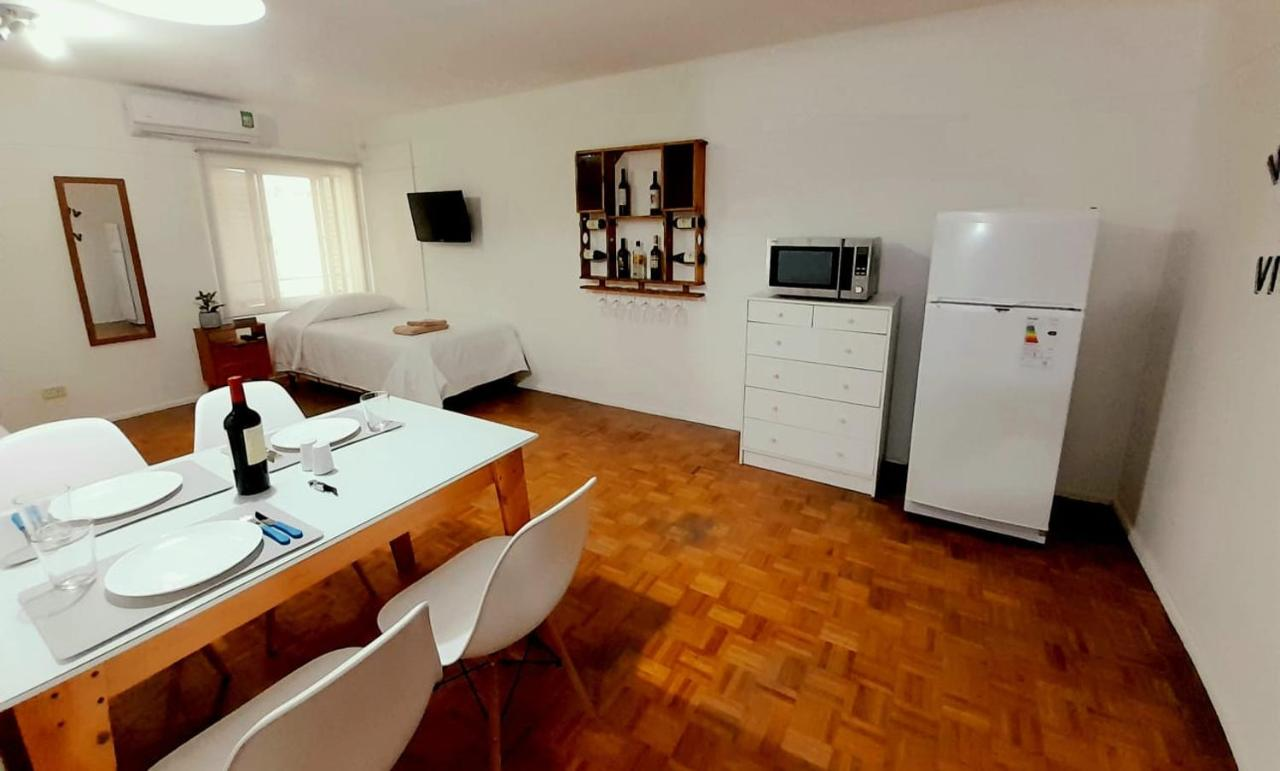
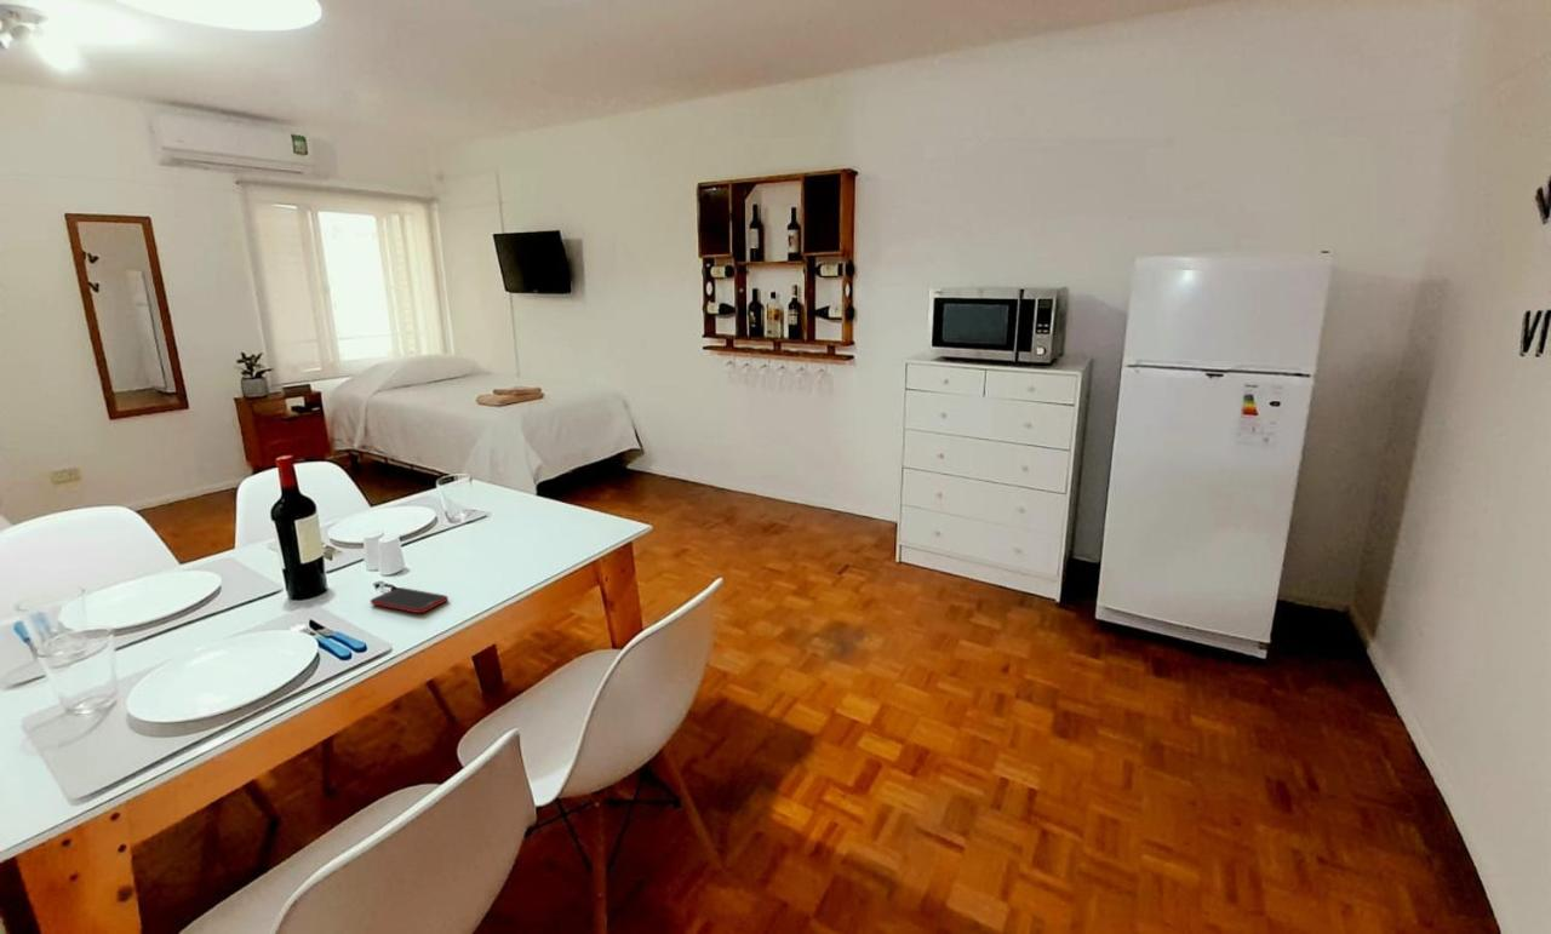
+ cell phone (408, 600)
